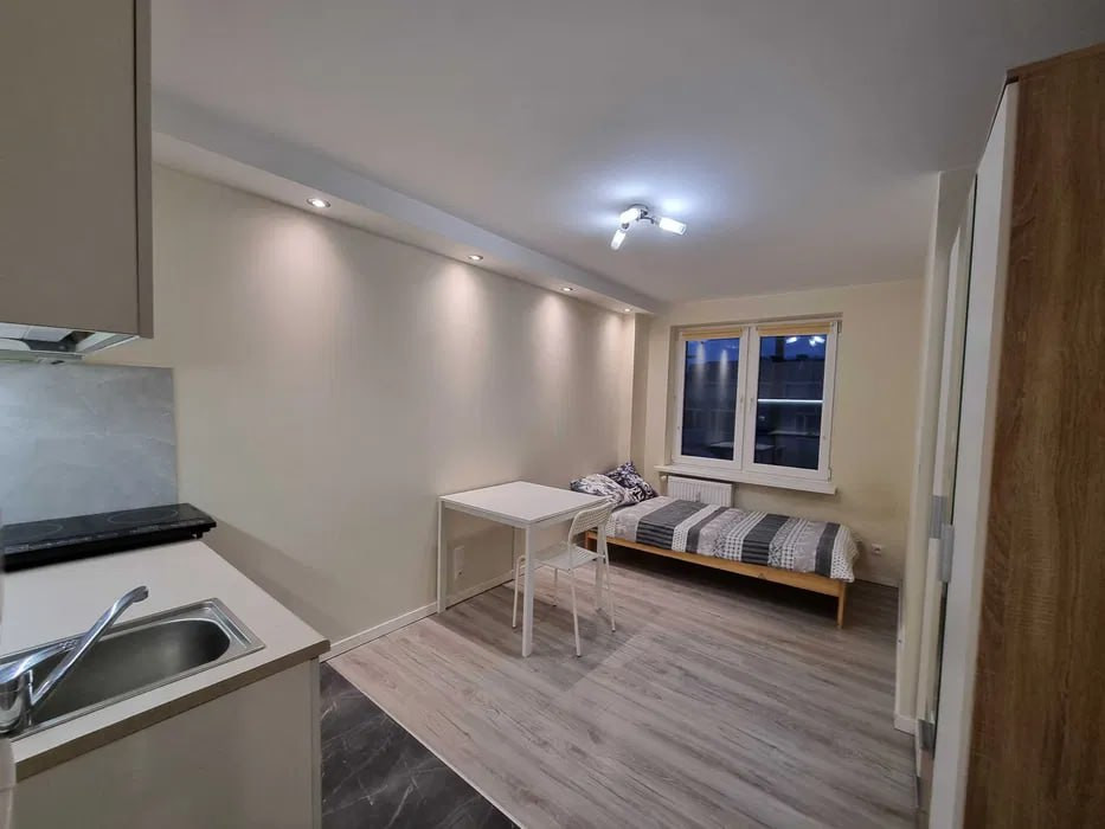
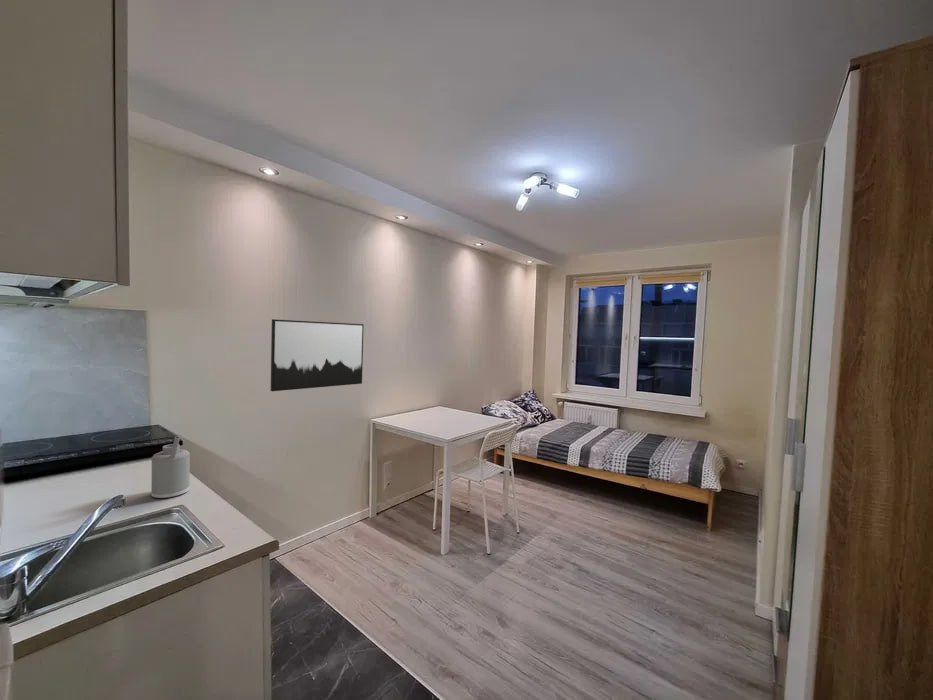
+ soap dispenser (172, 463)
+ wall art (321, 354)
